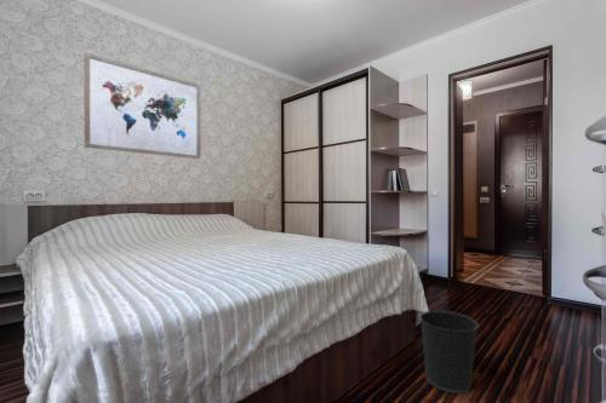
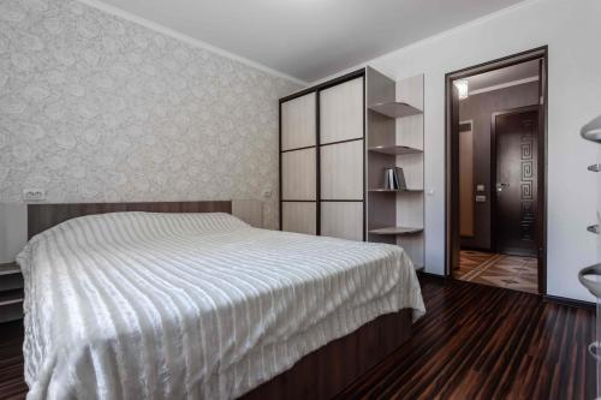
- wall art (149, 111)
- wastebasket (447, 350)
